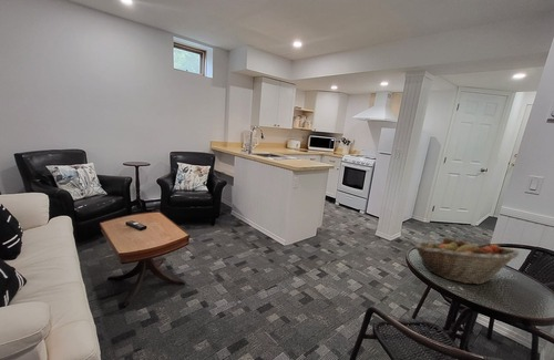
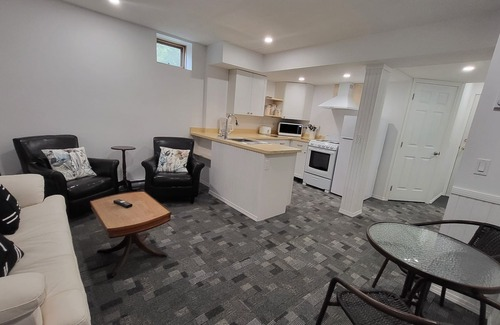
- fruit basket (461, 255)
